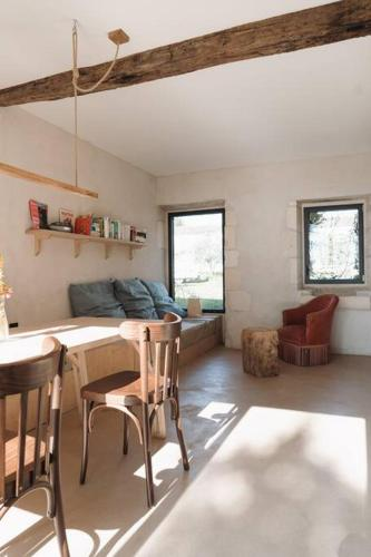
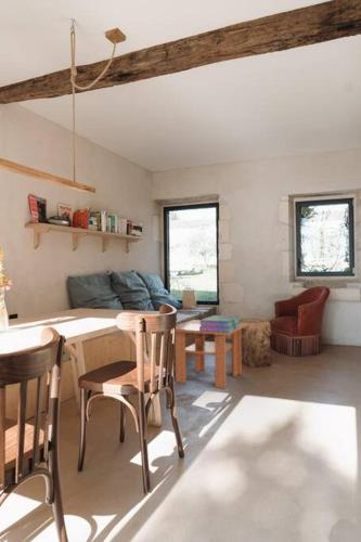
+ coffee table (209, 351)
+ stack of books (220, 323)
